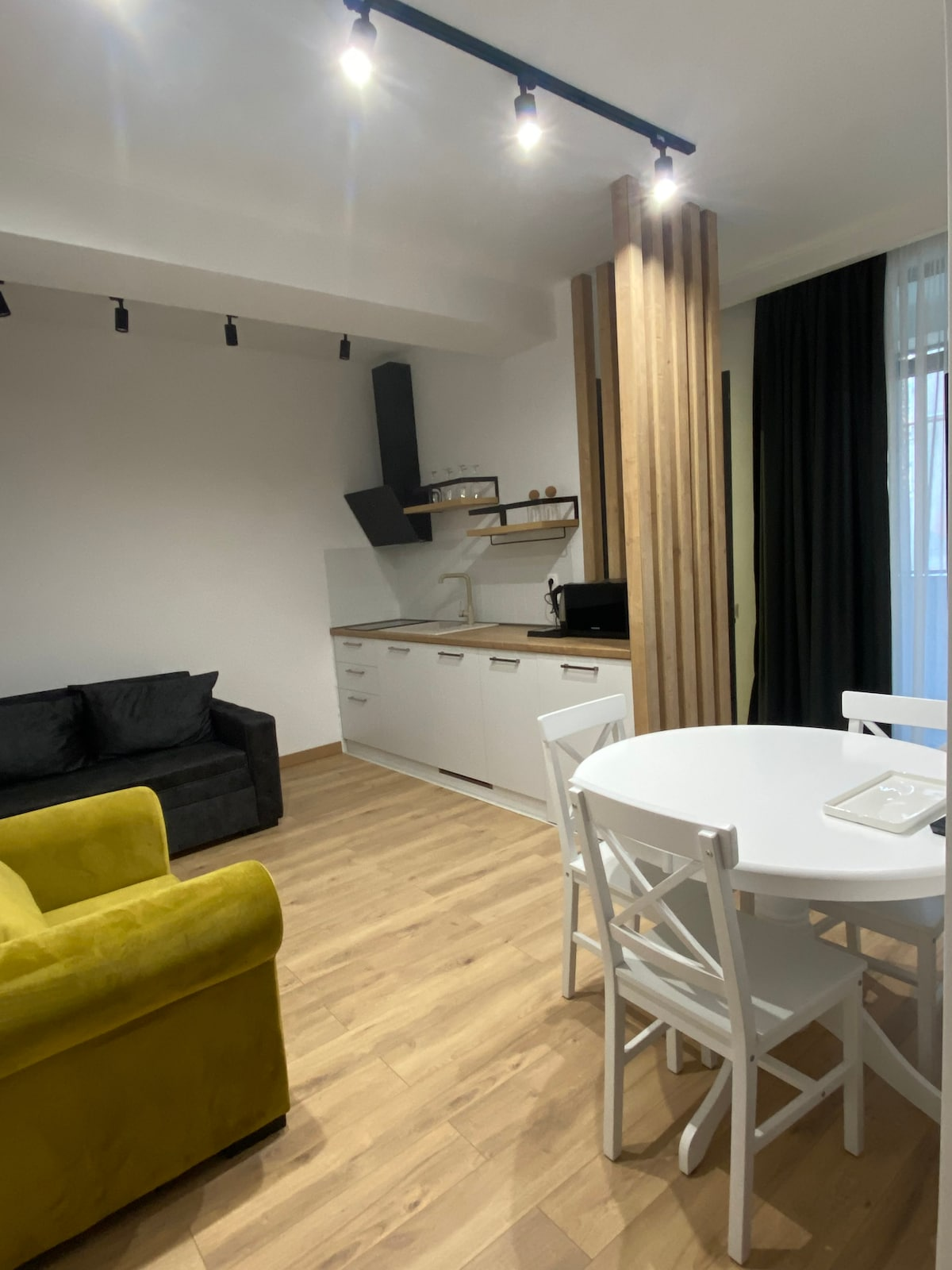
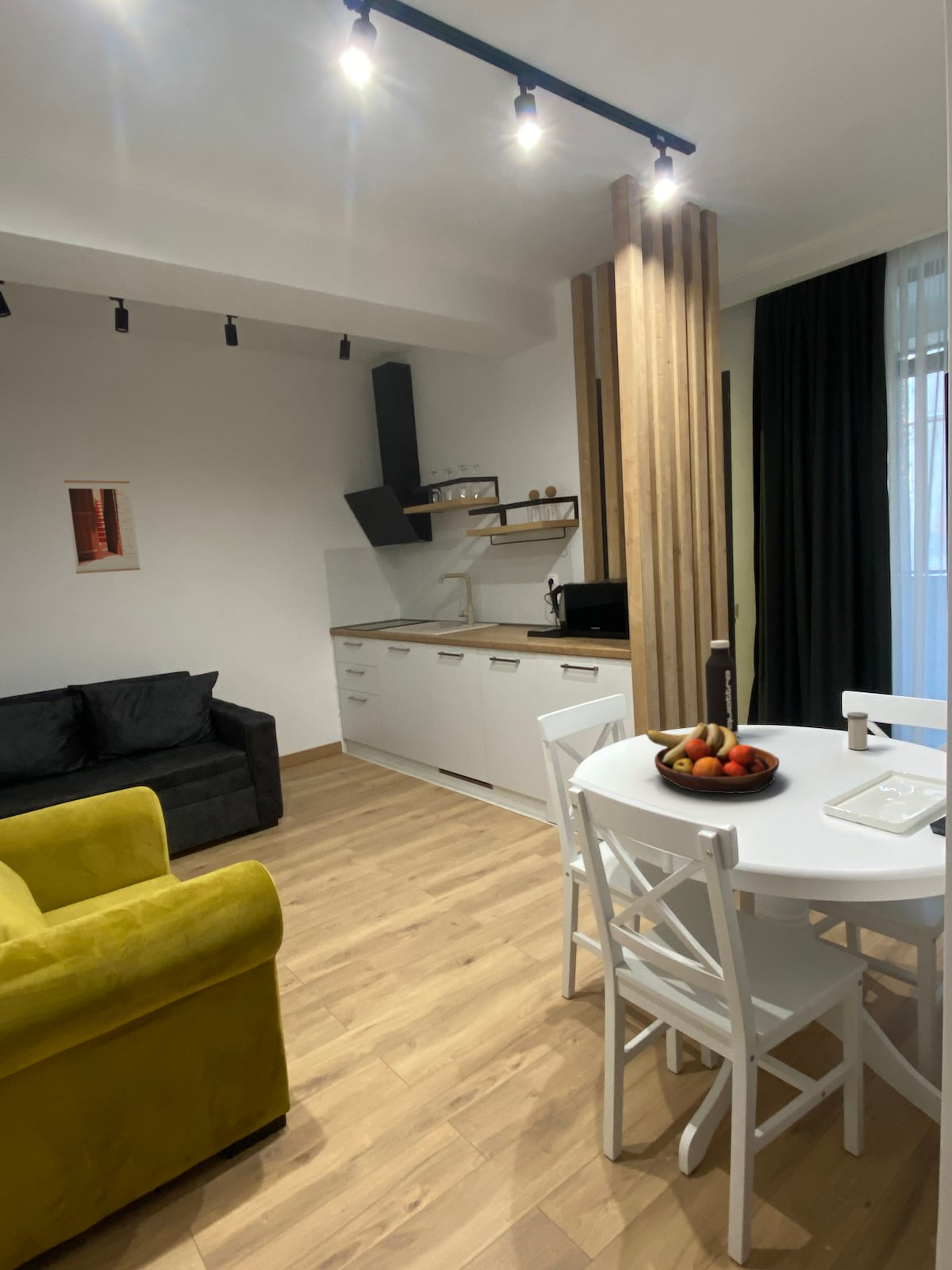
+ wall art (103, 526)
+ water bottle (721, 688)
+ fruit bowl (713, 753)
+ salt shaker (858, 730)
